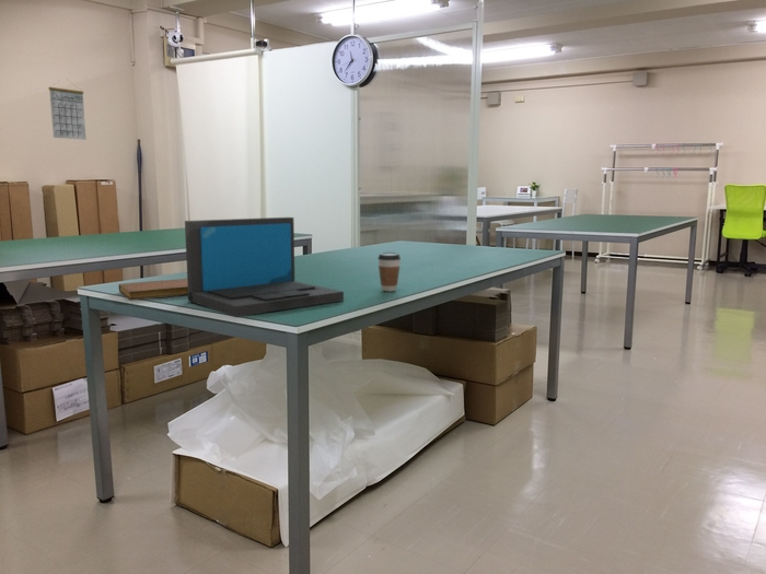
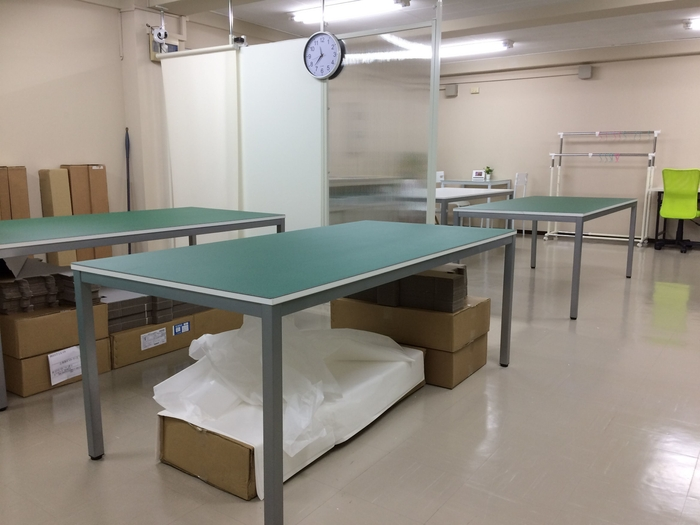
- calendar (67, 107)
- laptop (265, 261)
- coffee cup (388, 271)
- notebook (165, 288)
